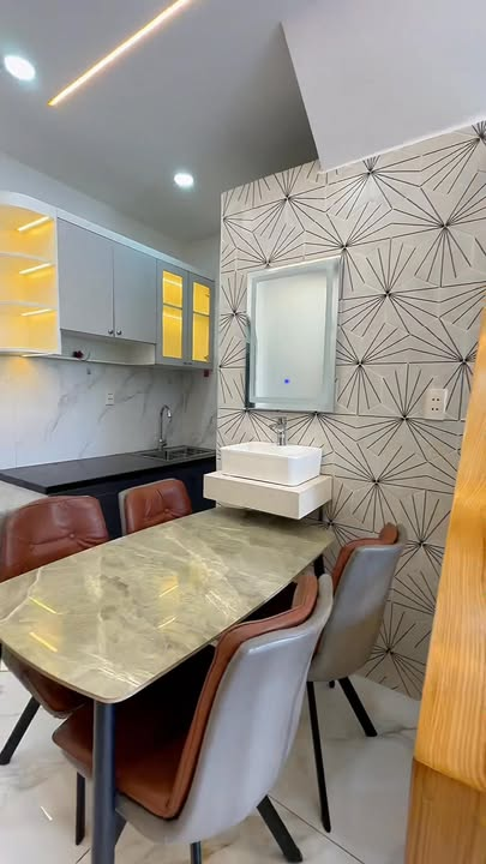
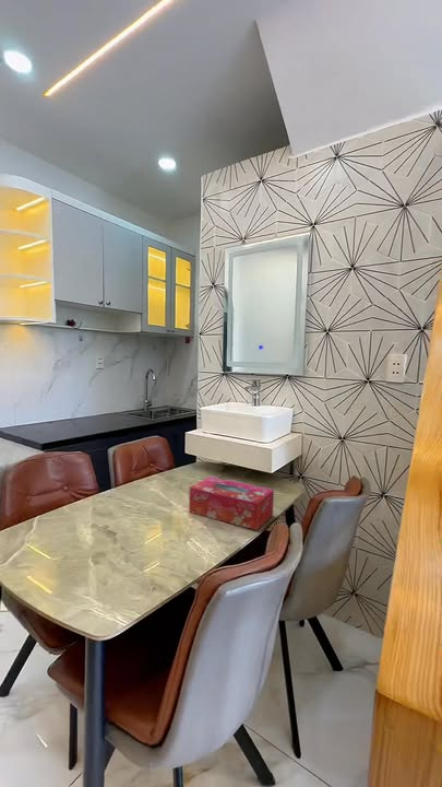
+ tissue box (230, 501)
